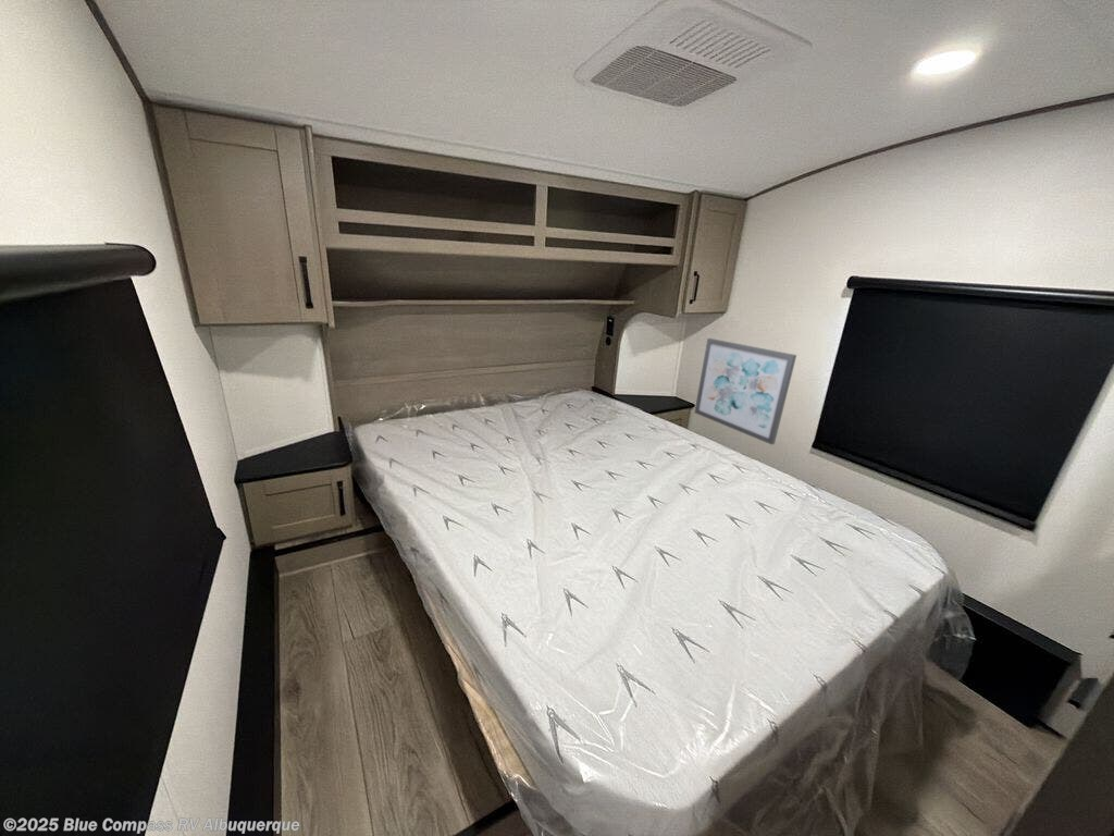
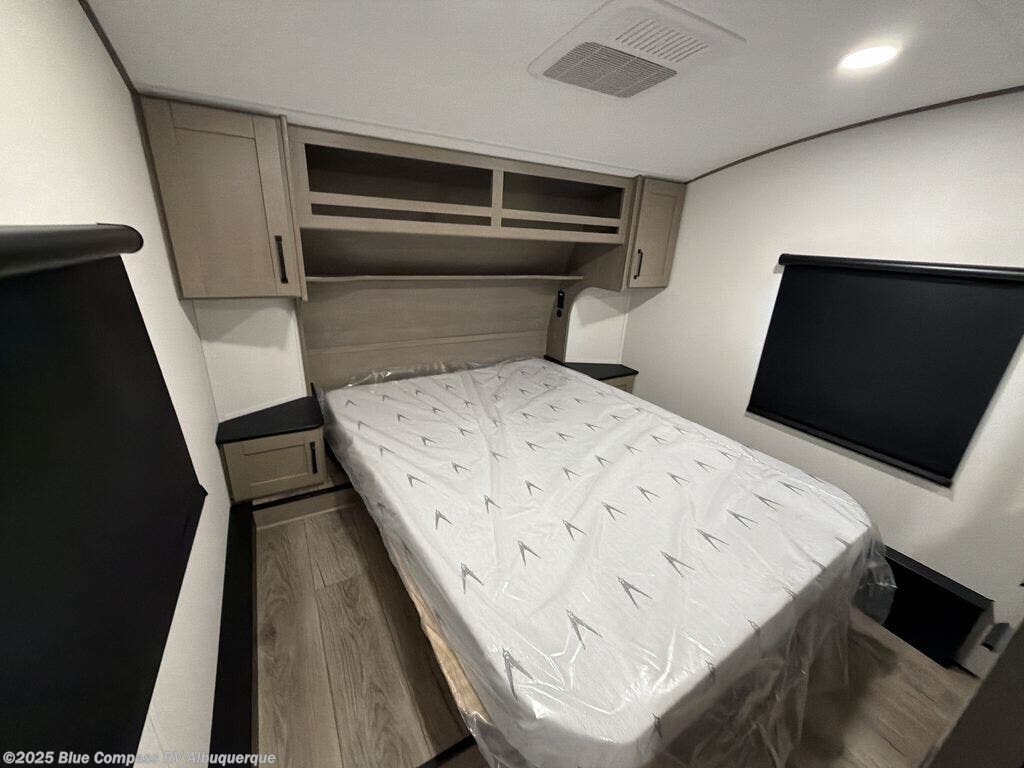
- wall art (739, 388)
